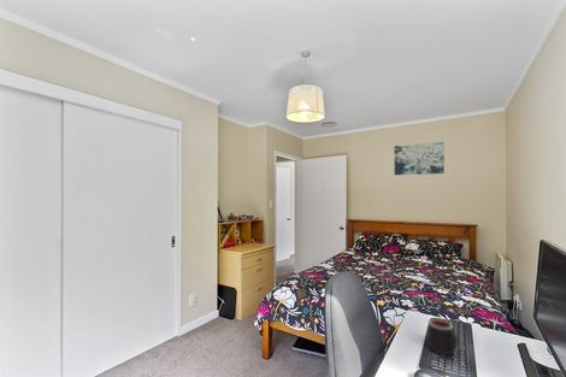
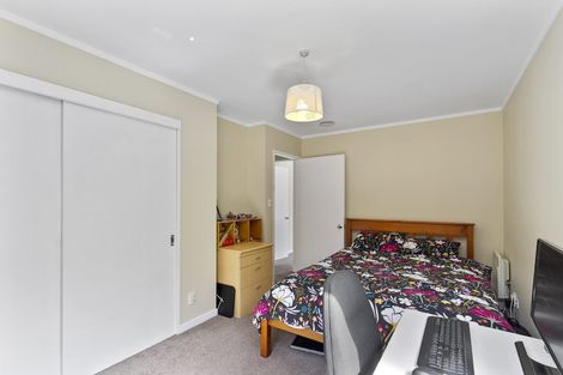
- wall art (418, 159)
- mug (443, 338)
